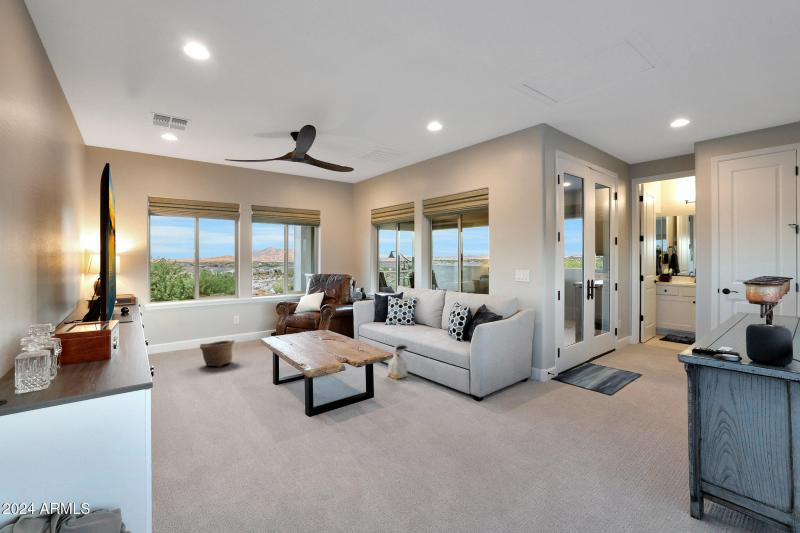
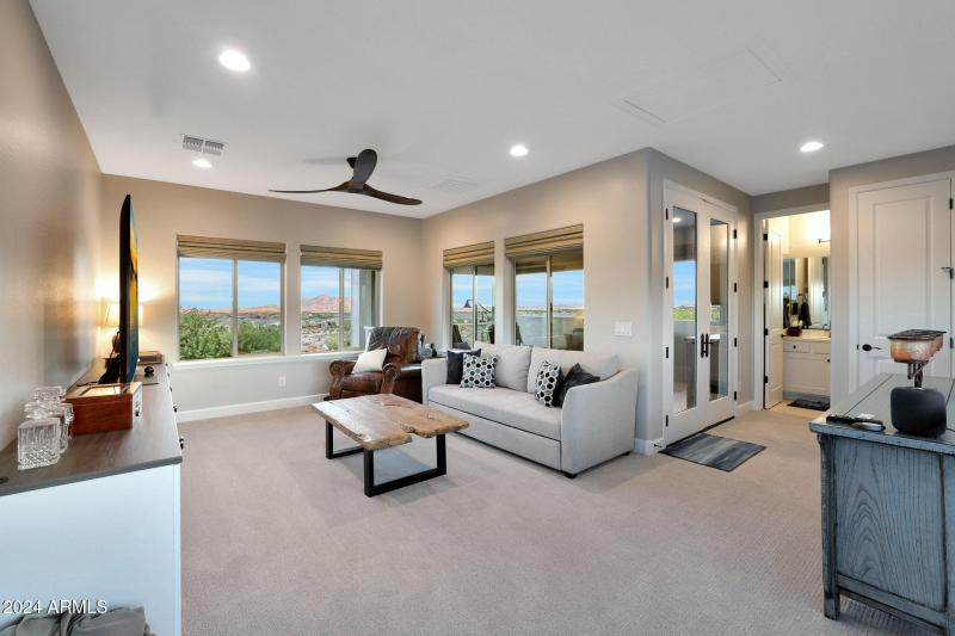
- basket (217, 352)
- bag (398, 360)
